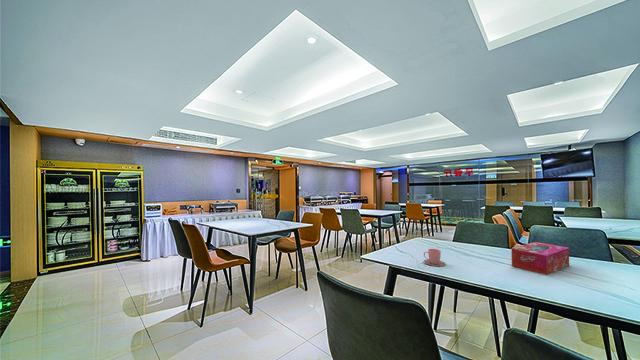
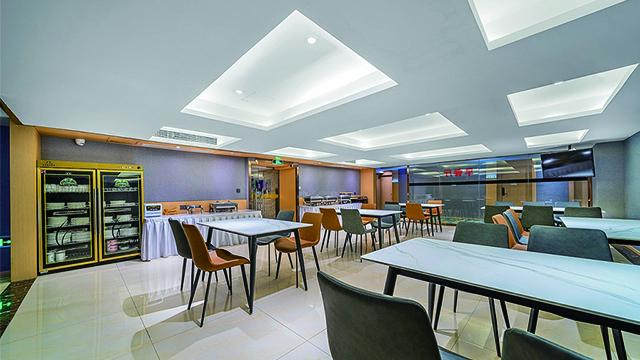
- tissue box (540, 256)
- cup (434, 256)
